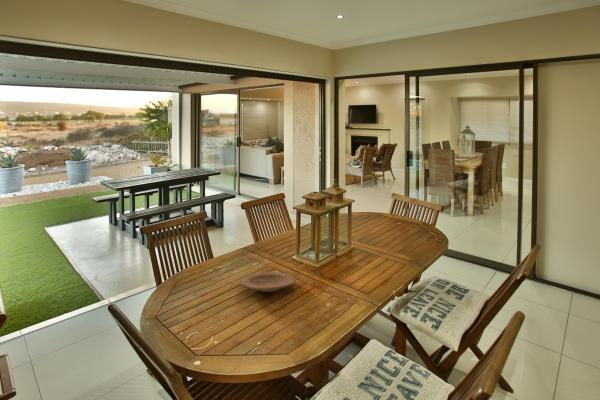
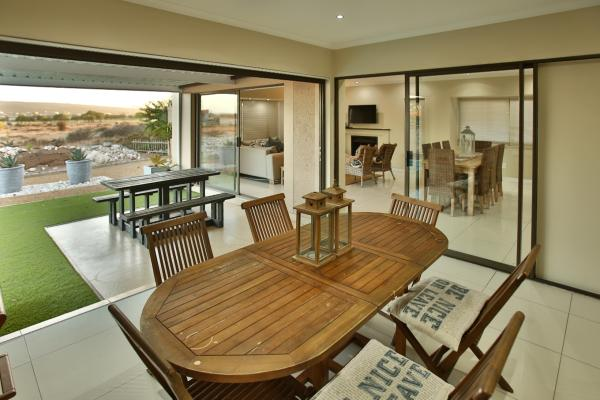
- plate (268, 283)
